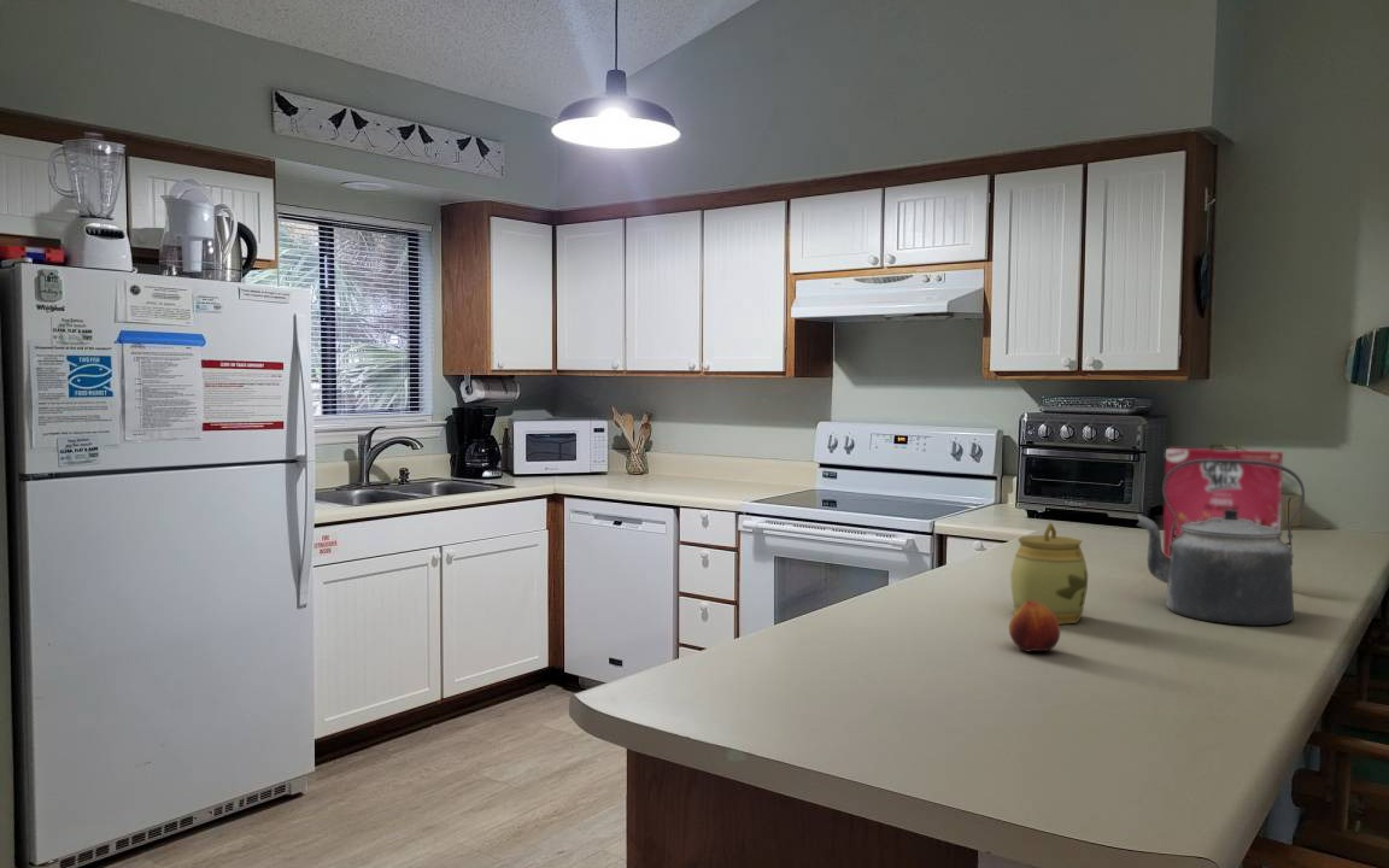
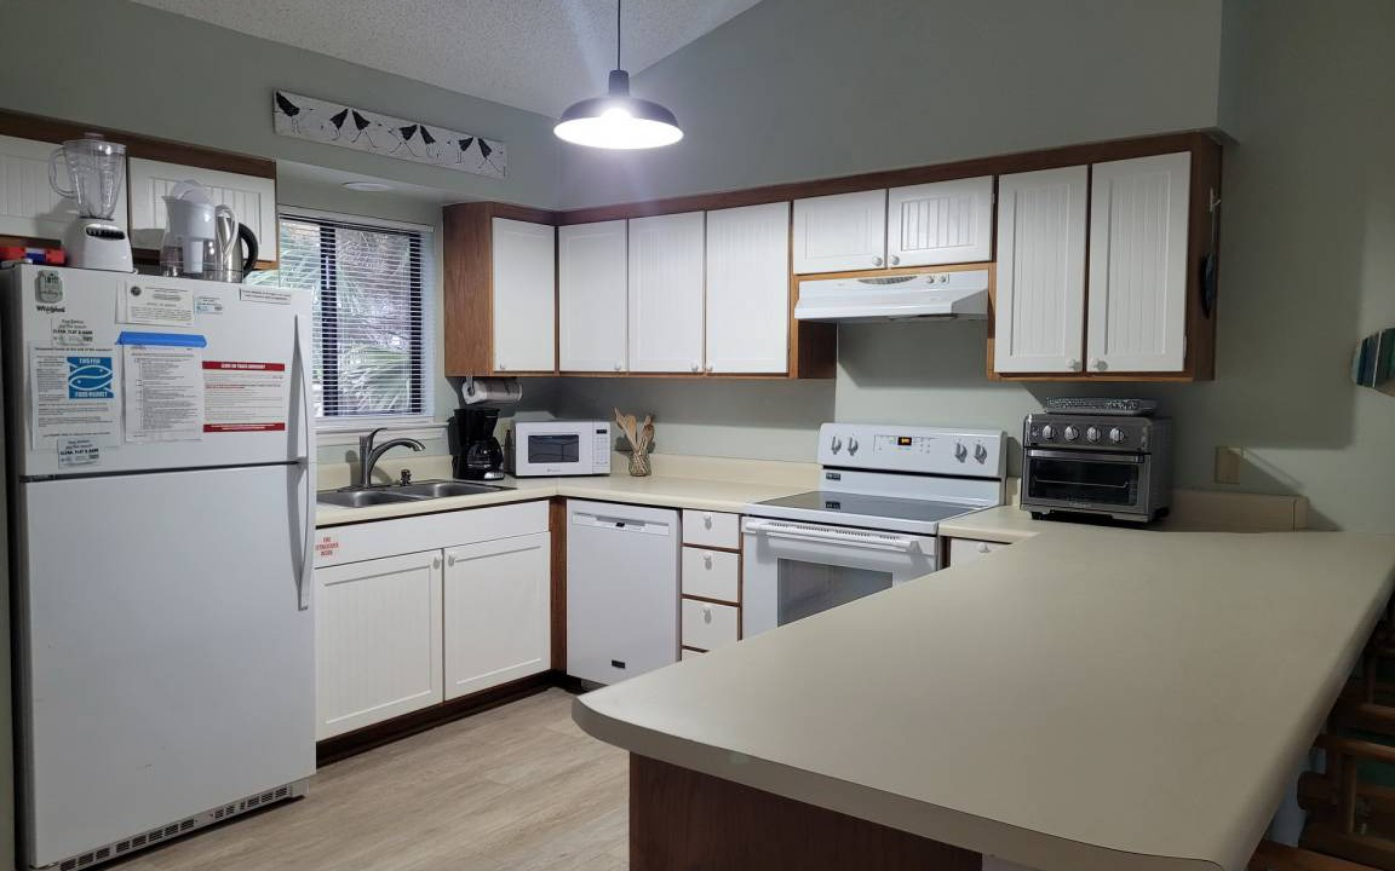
- kettle (1217, 535)
- fruit (1033, 626)
- jar (1049, 569)
- cereal box (1221, 516)
